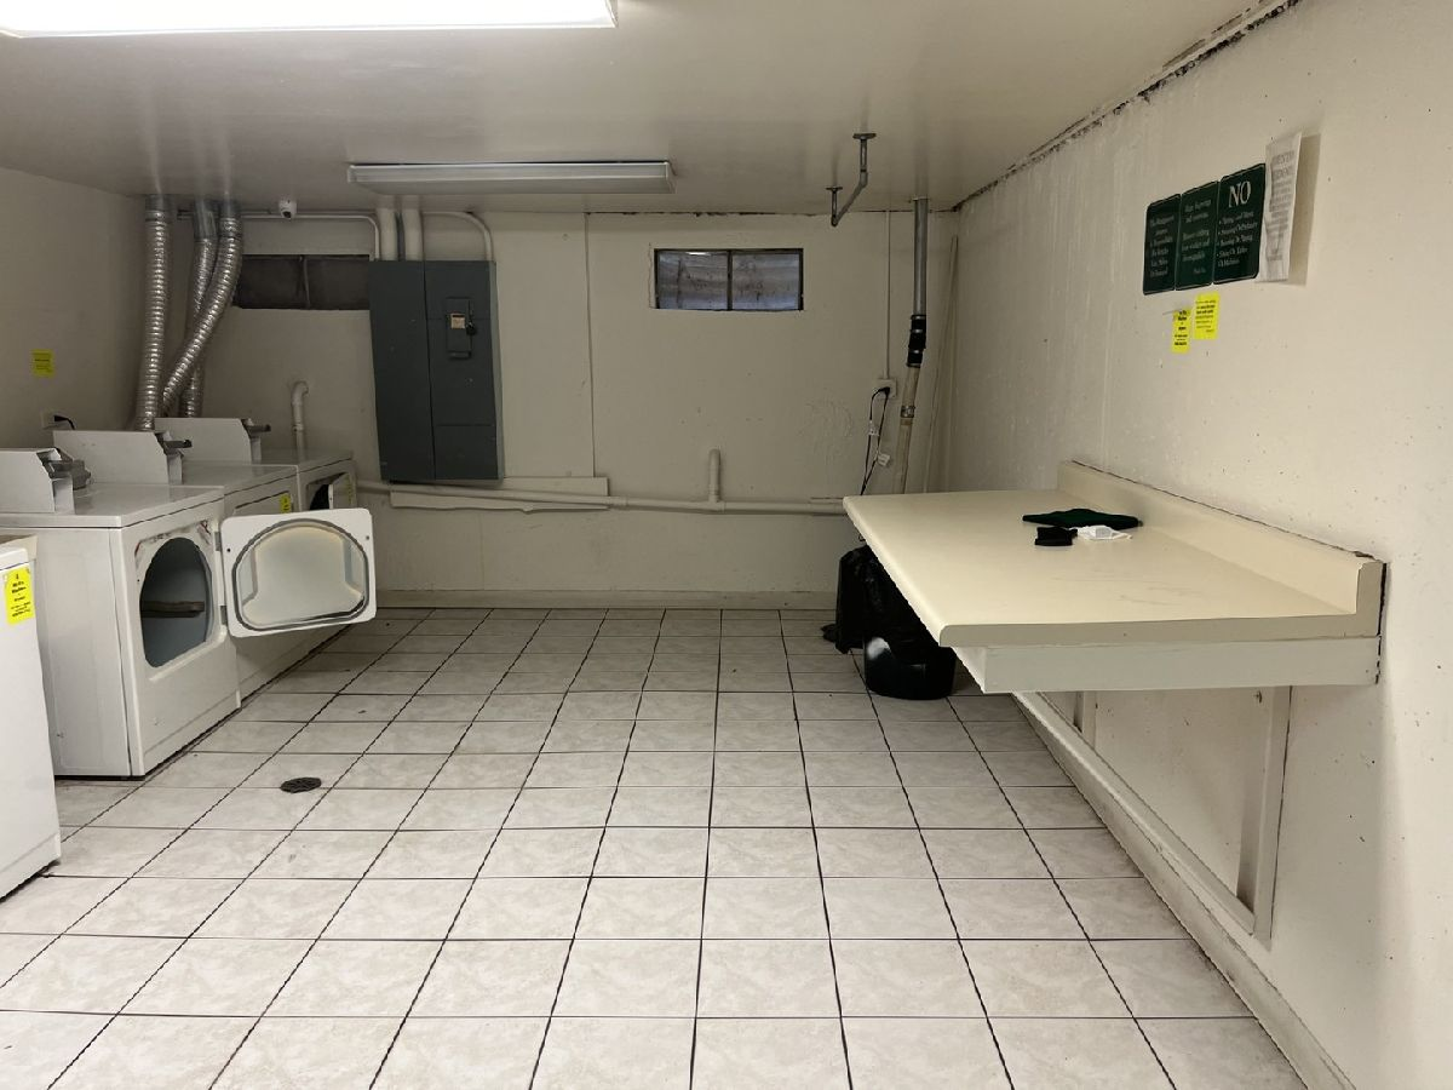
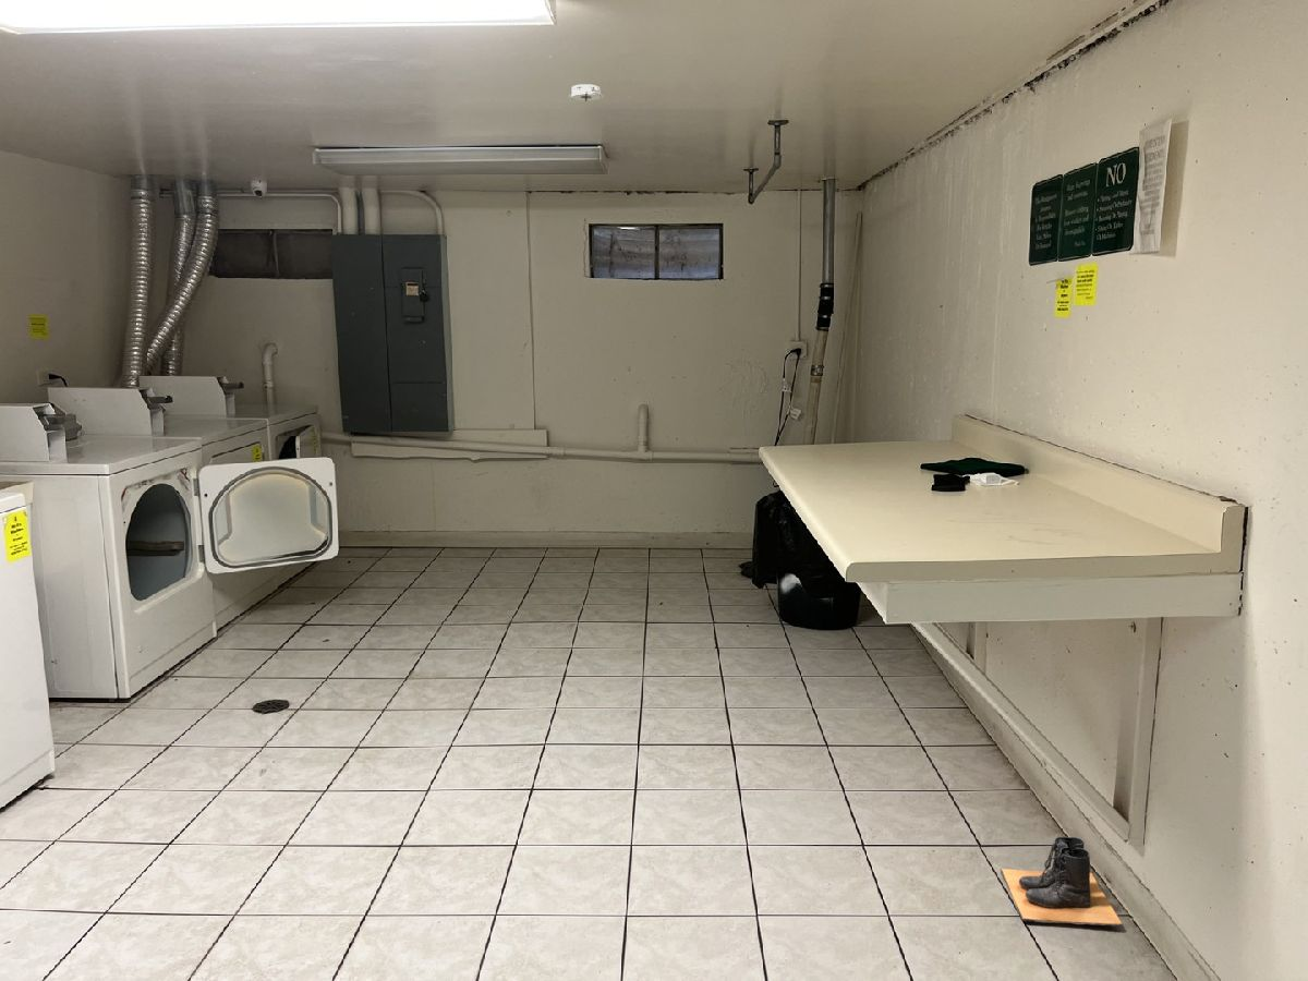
+ boots (1059, 871)
+ smoke detector (584, 93)
